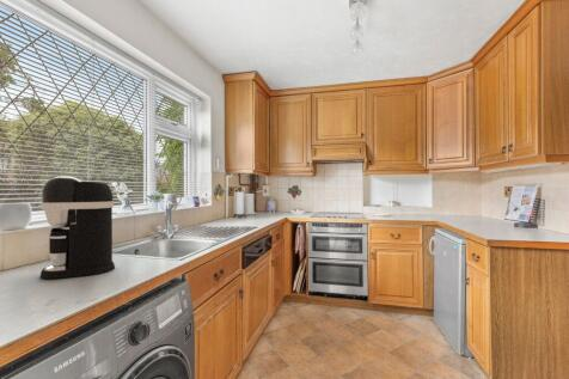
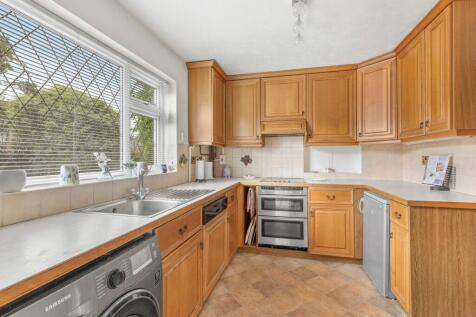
- coffee maker (79, 224)
